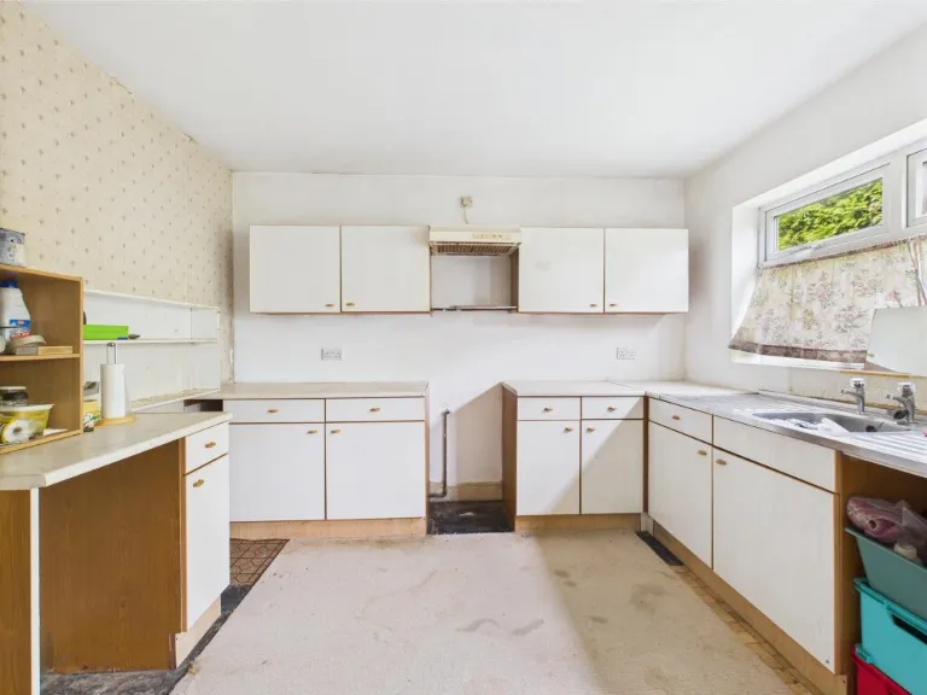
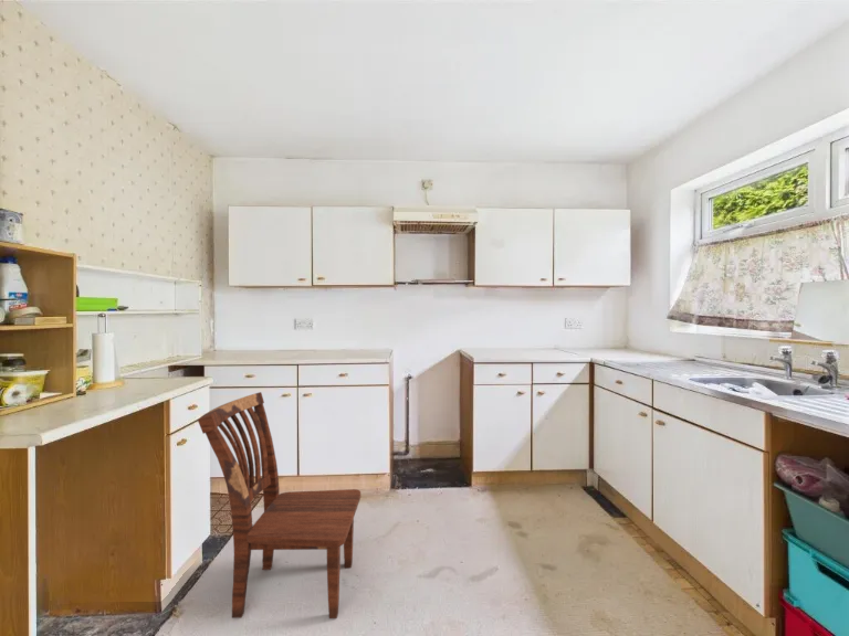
+ dining chair (287, 496)
